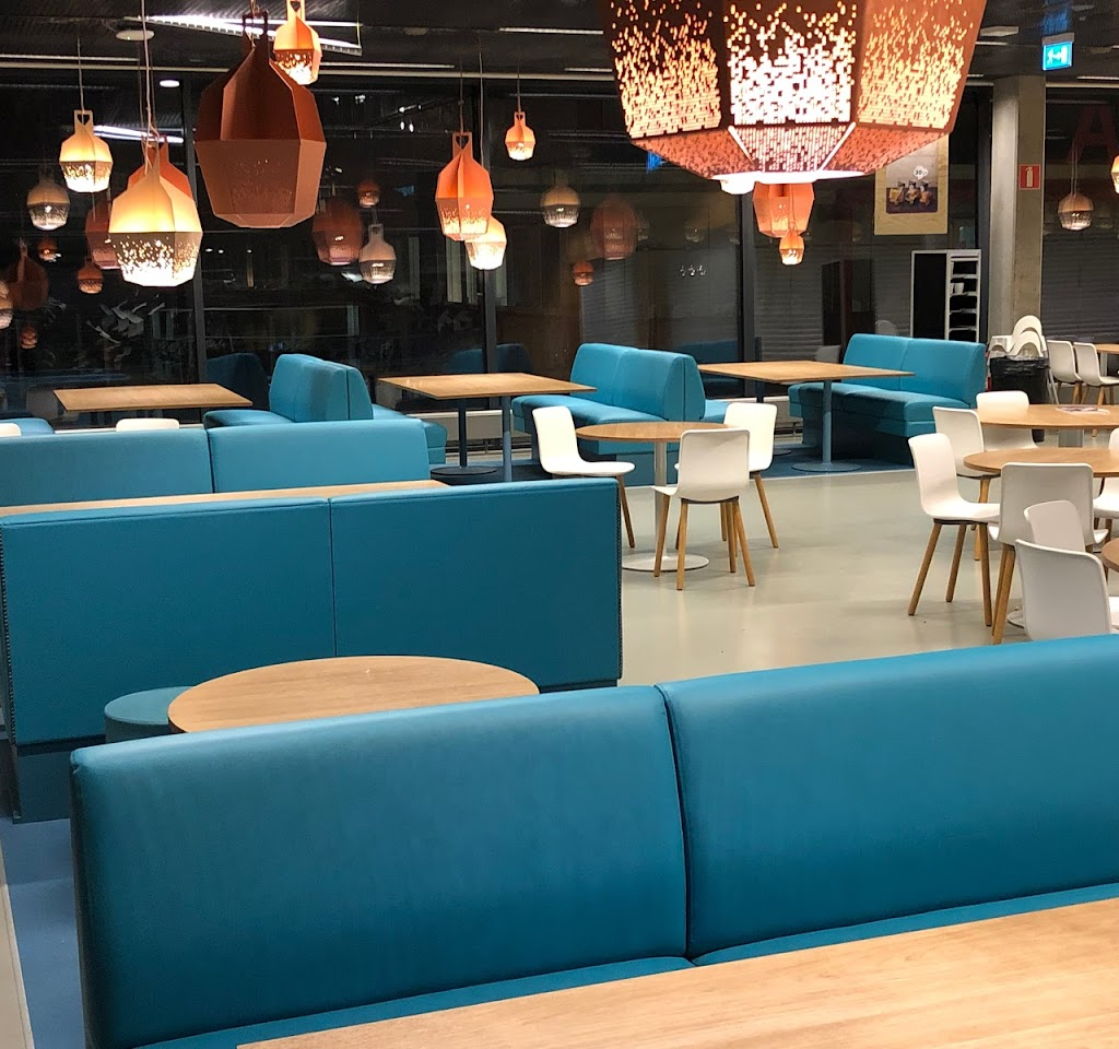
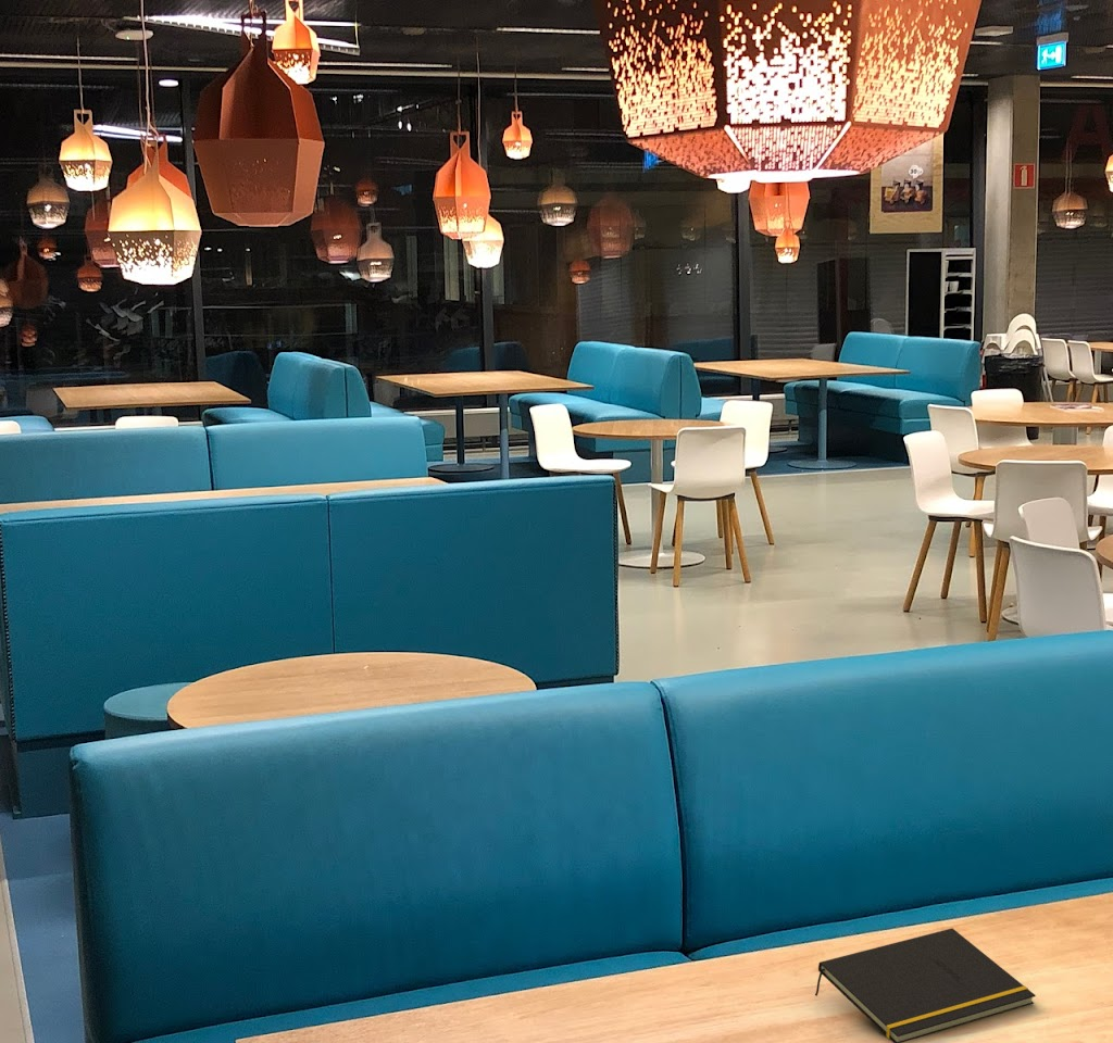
+ notepad (925, 982)
